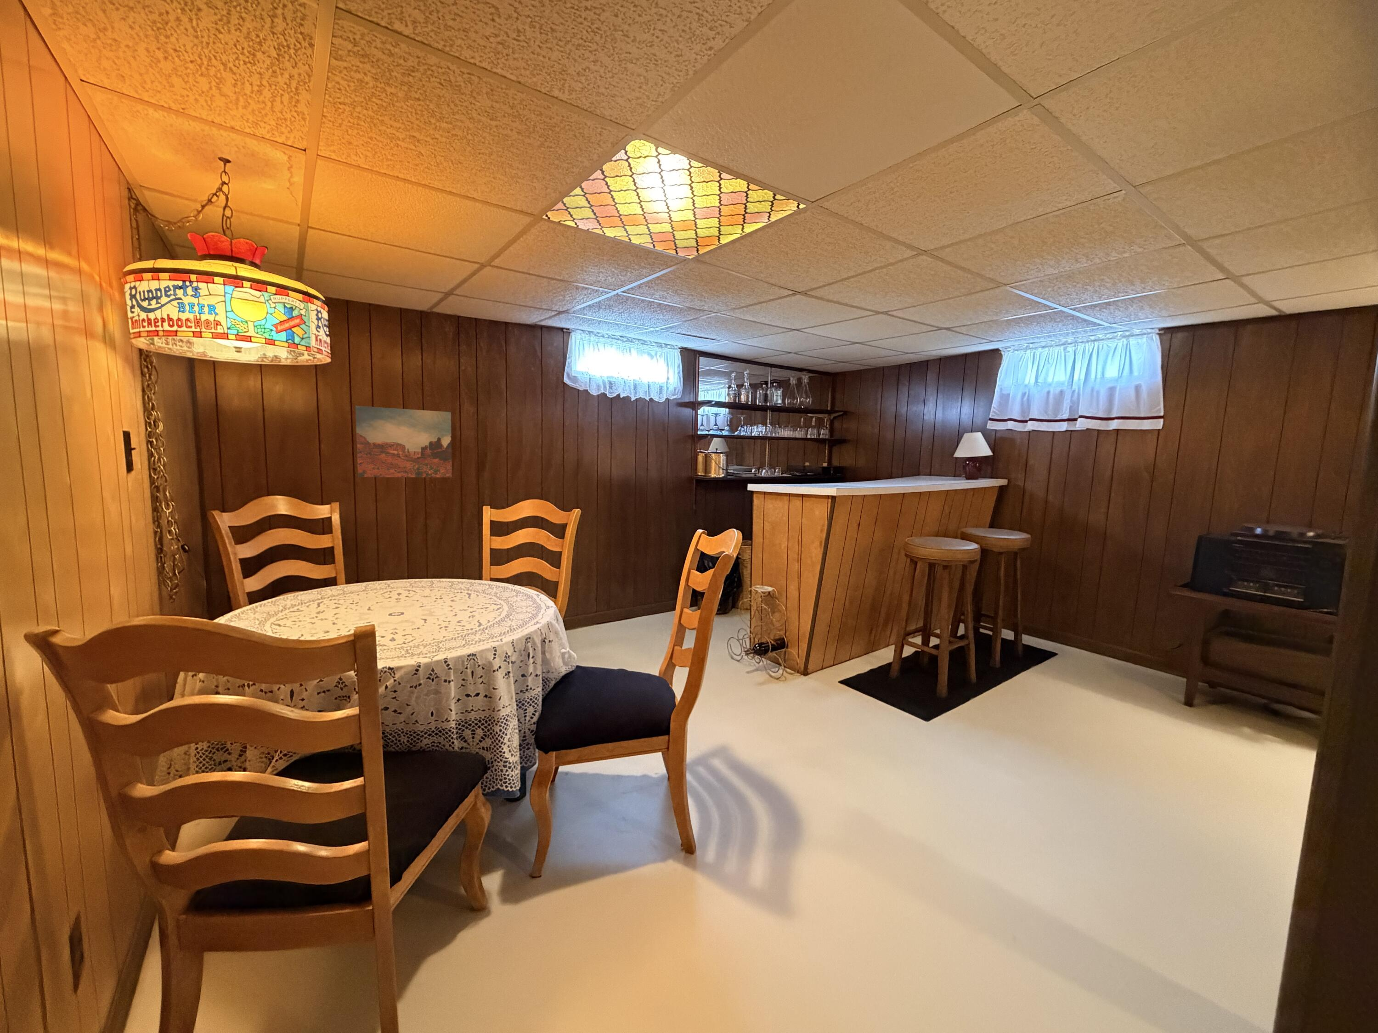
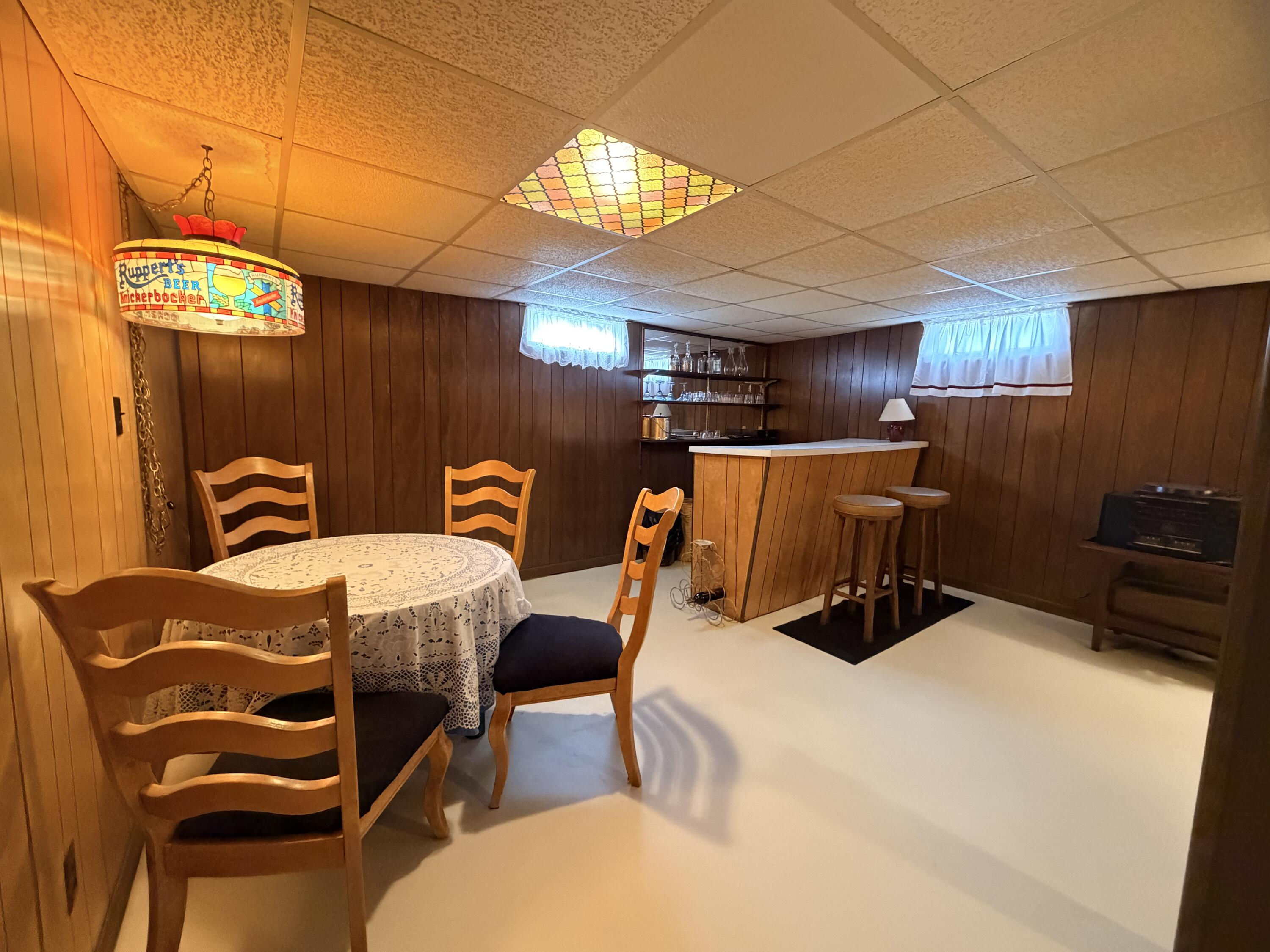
- wall art (406, 443)
